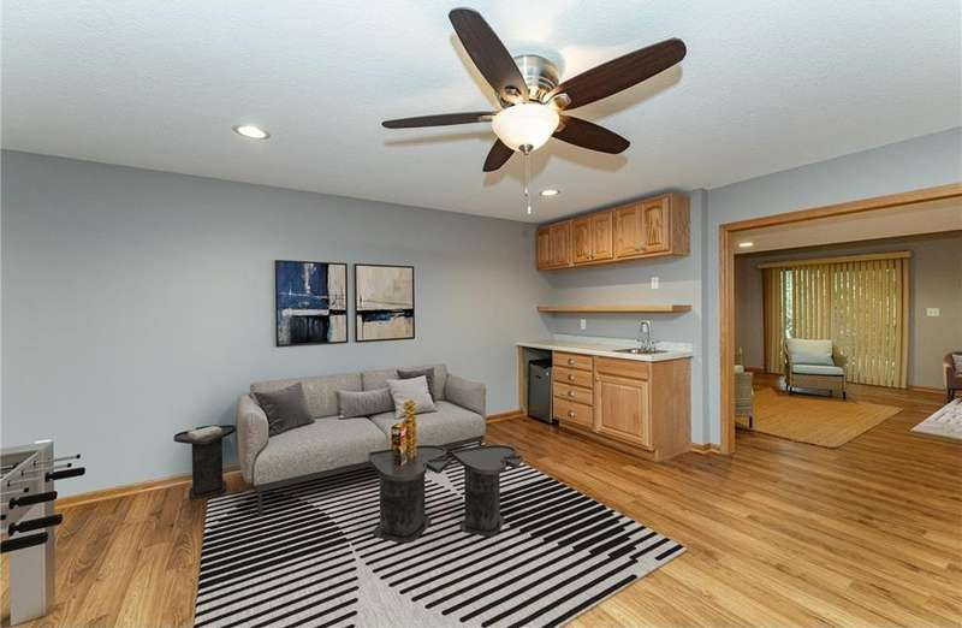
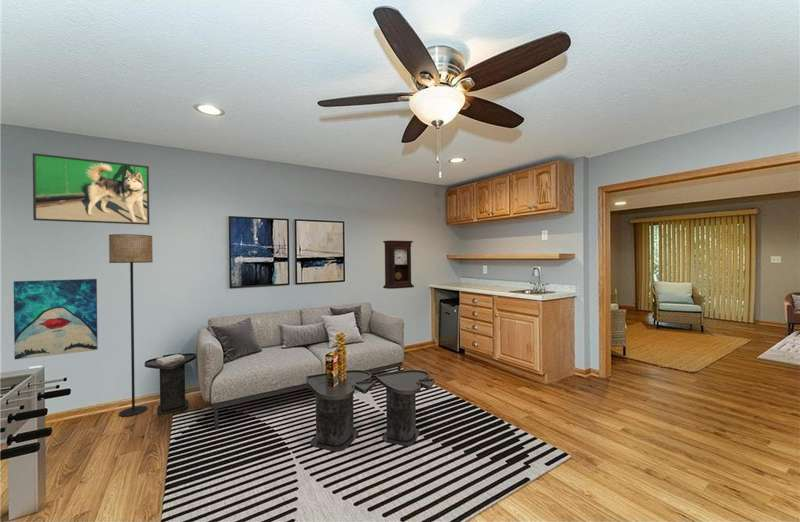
+ floor lamp (132, 323)
+ pendulum clock (399, 264)
+ wall art (57, 317)
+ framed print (95, 191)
